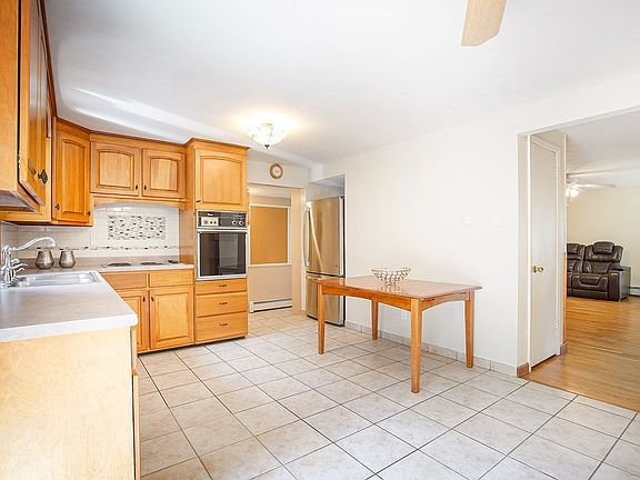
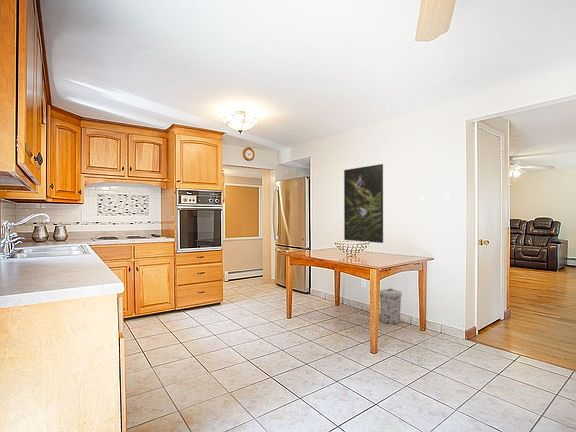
+ trash can (390, 305)
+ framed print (362, 204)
